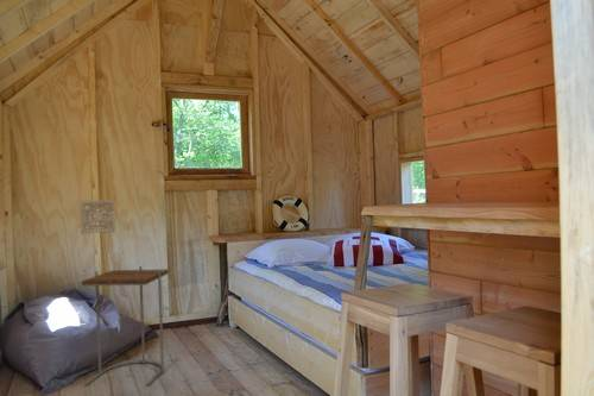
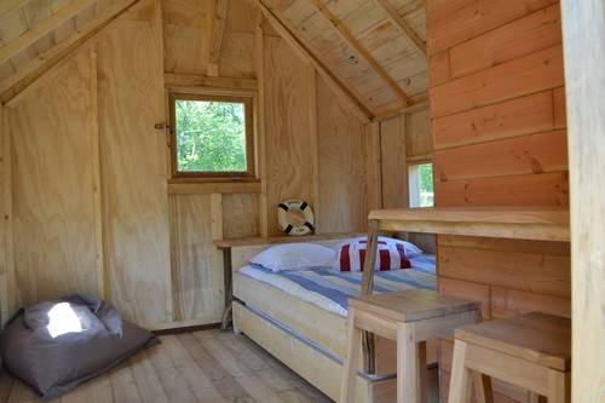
- wall ornament (97, 215)
- side table (141, 321)
